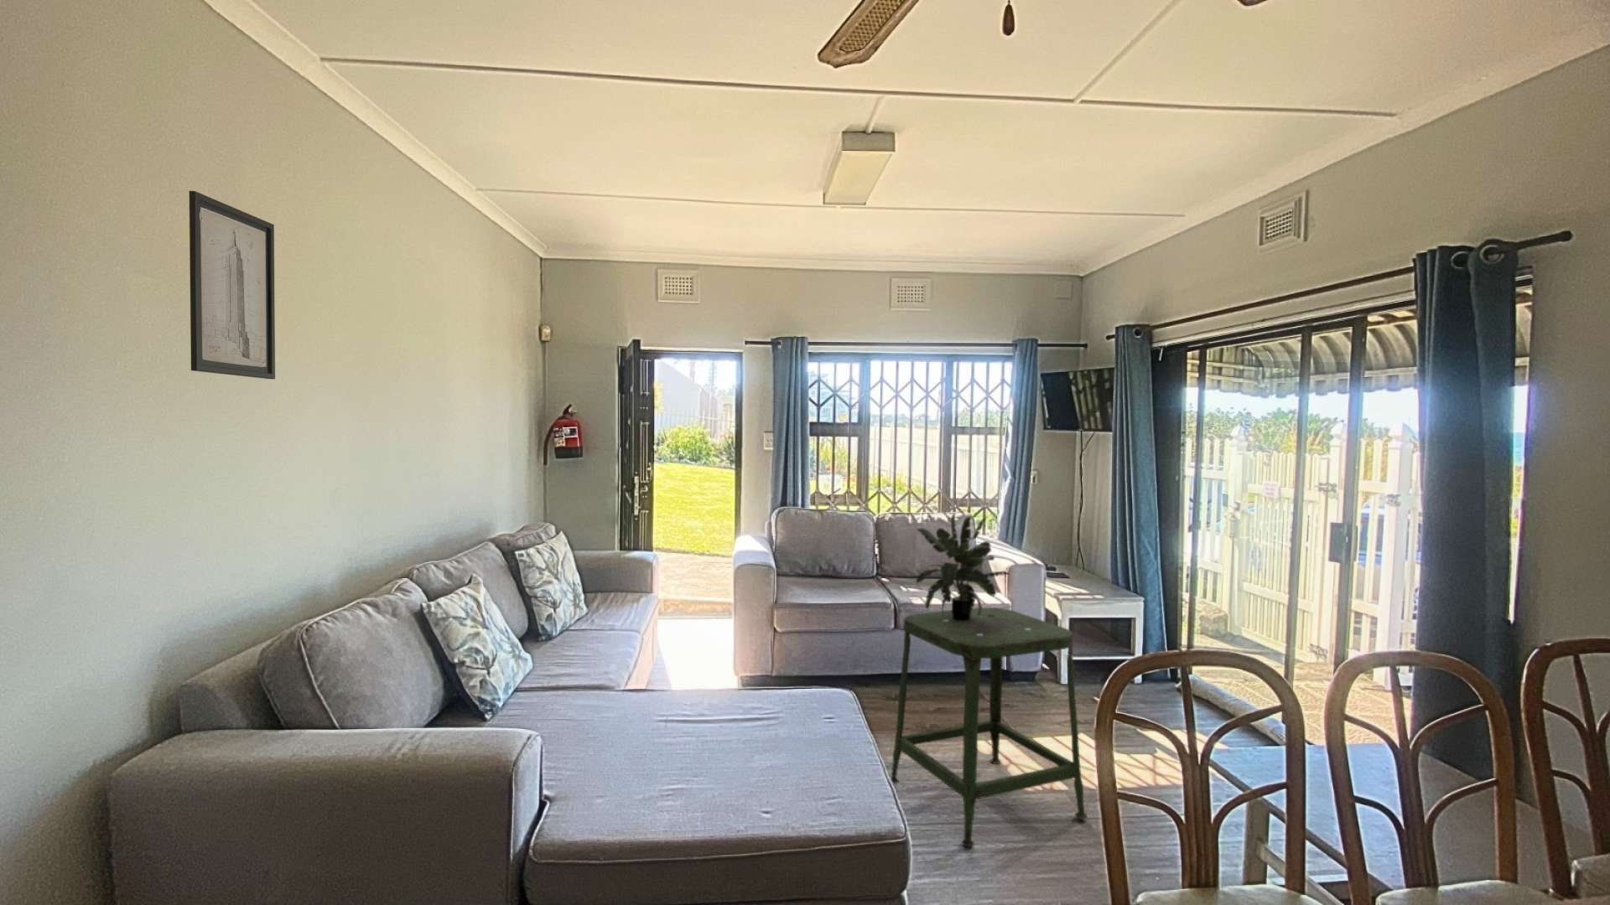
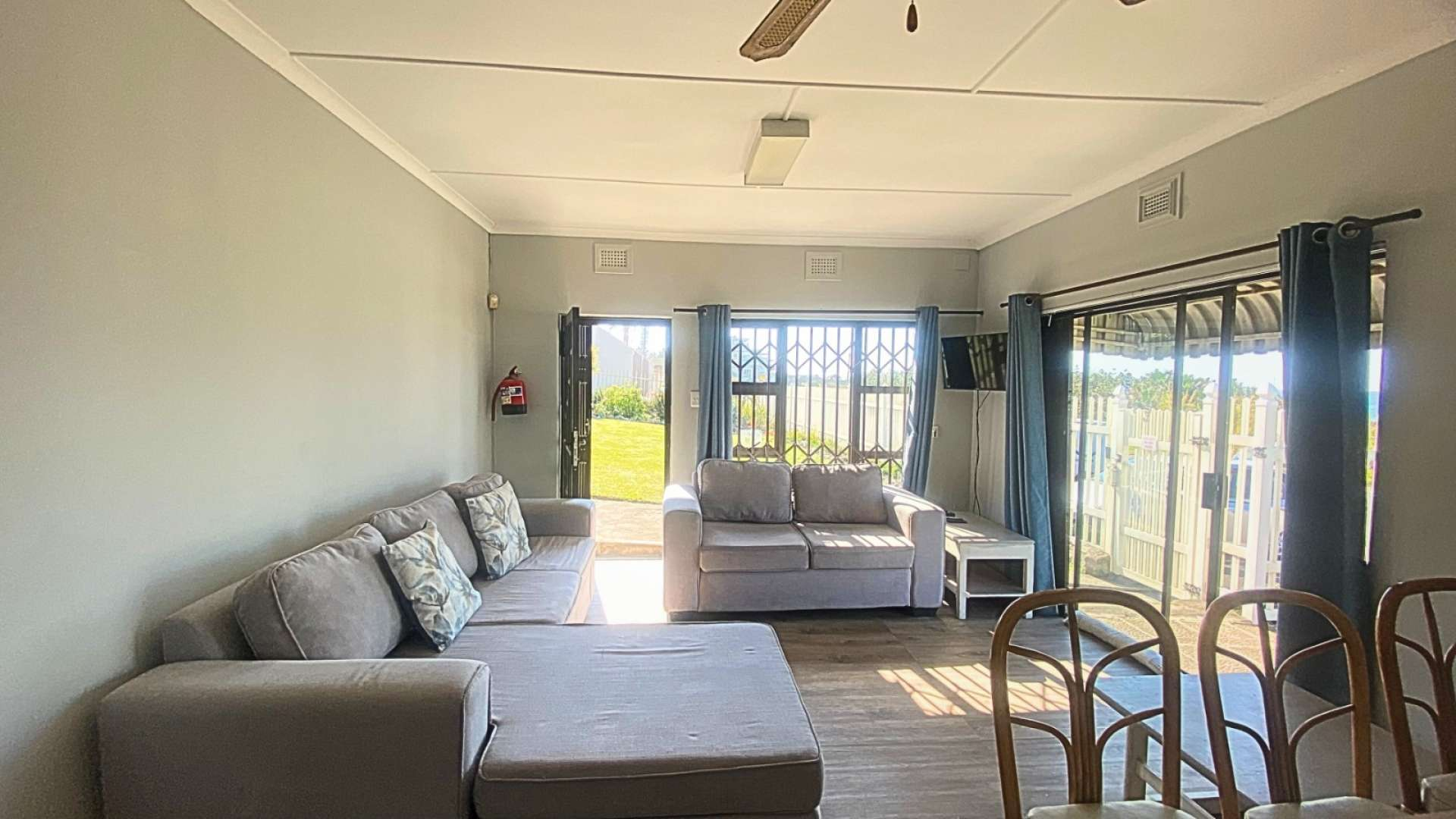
- stool (990, 712)
- wall art (234, 292)
- potted plant (961, 567)
